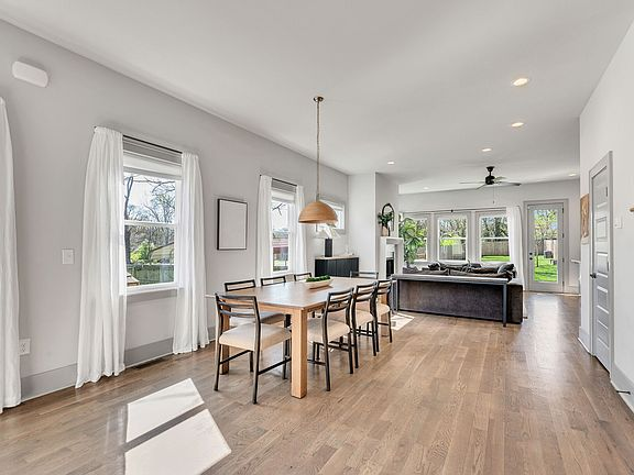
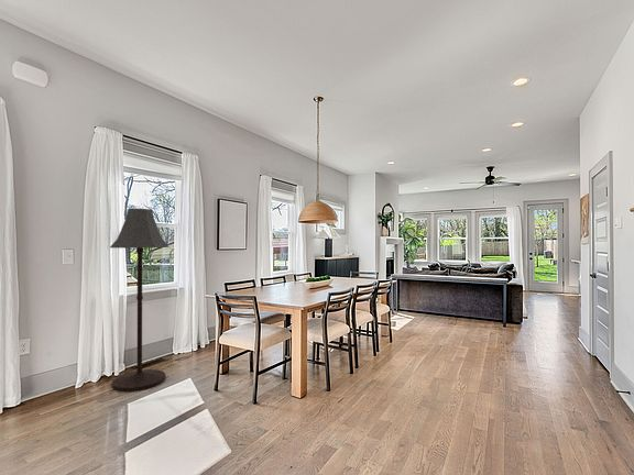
+ floor lamp (140, 295)
